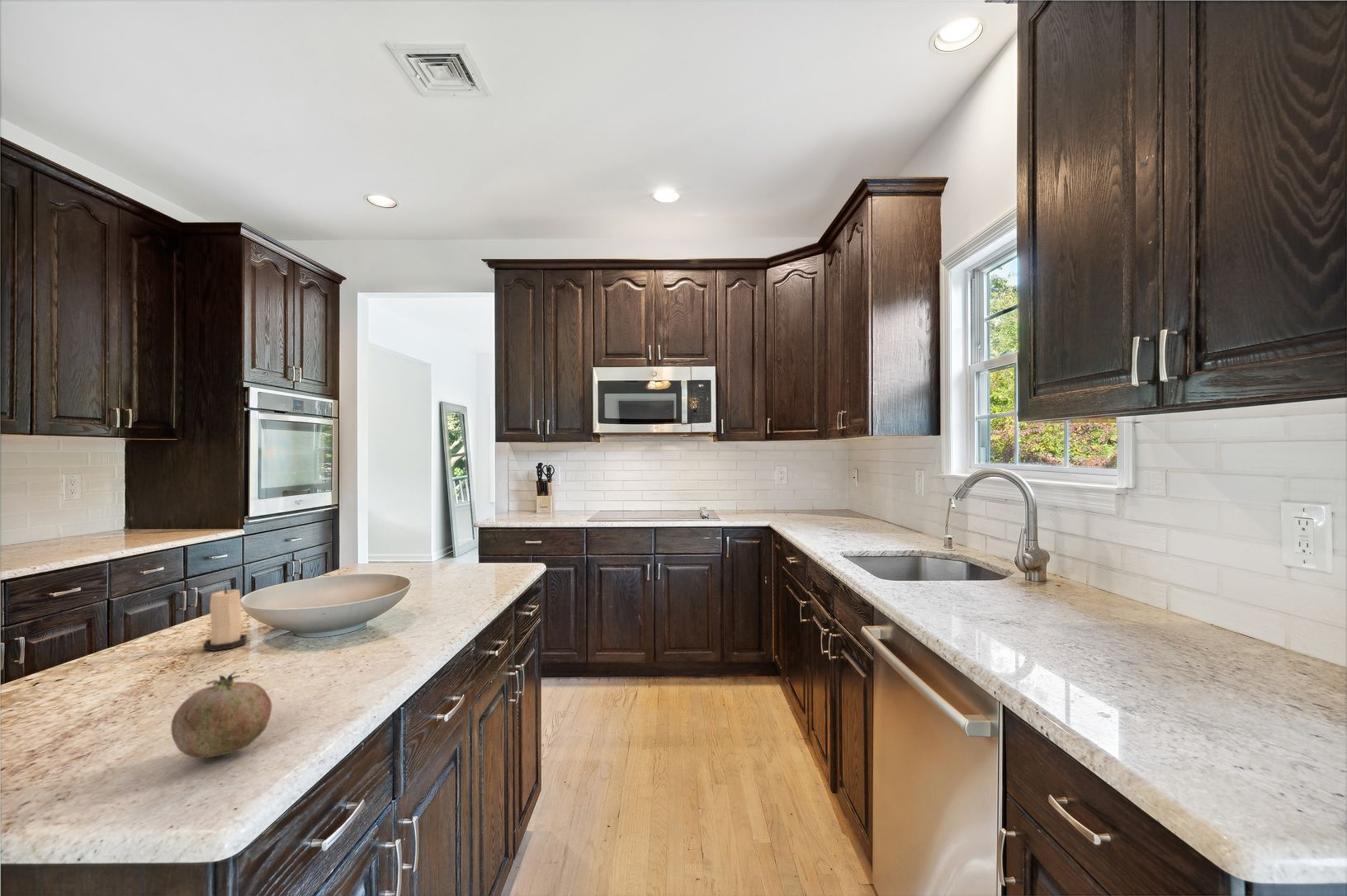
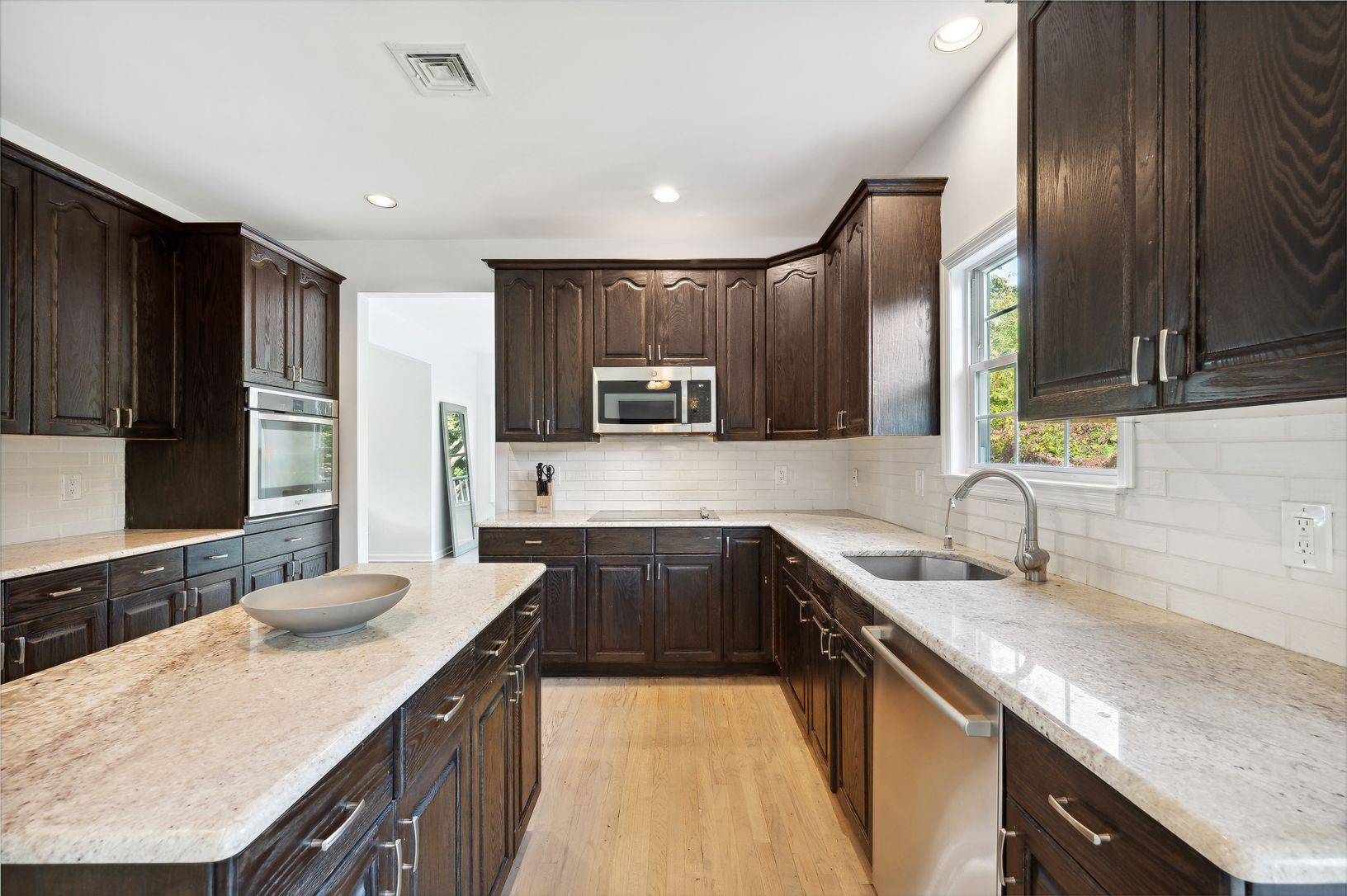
- fruit (224, 714)
- candle (225, 615)
